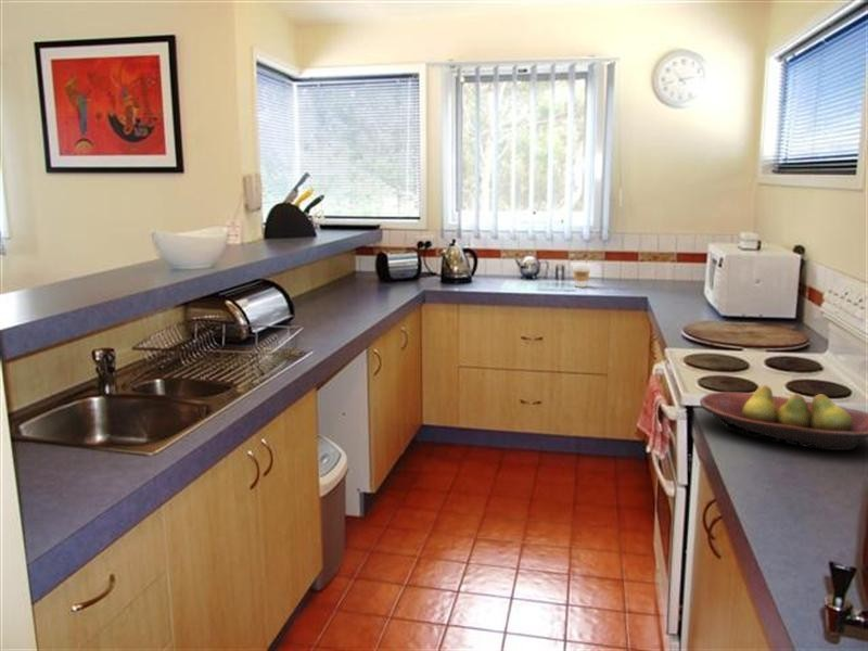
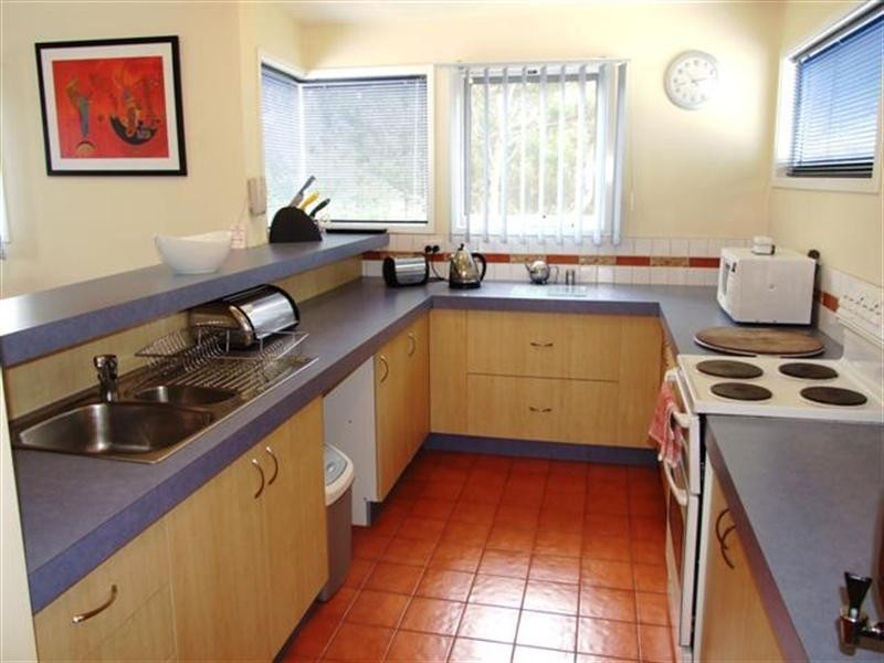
- fruit bowl (789, 412)
- coffee cup (580, 275)
